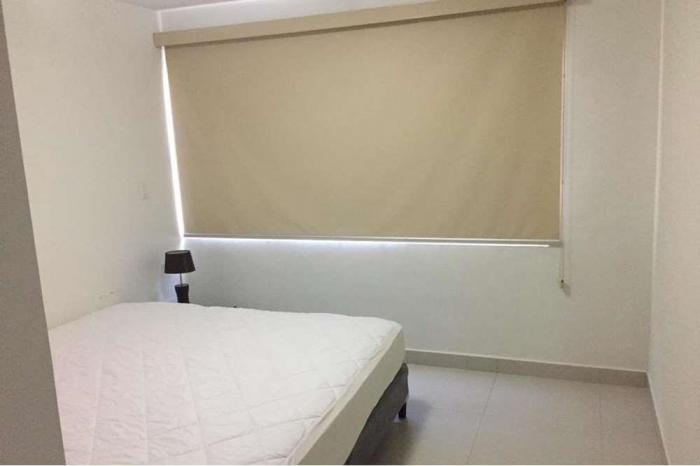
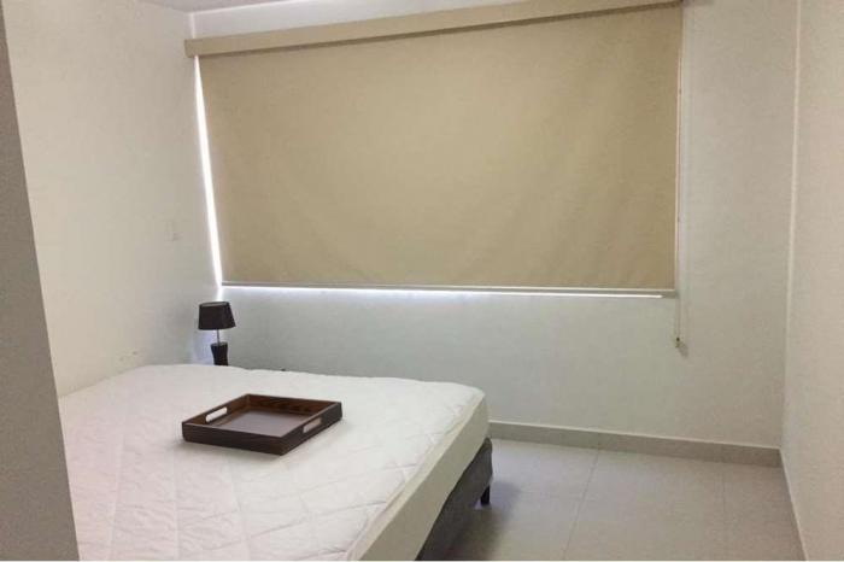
+ serving tray (263, 420)
